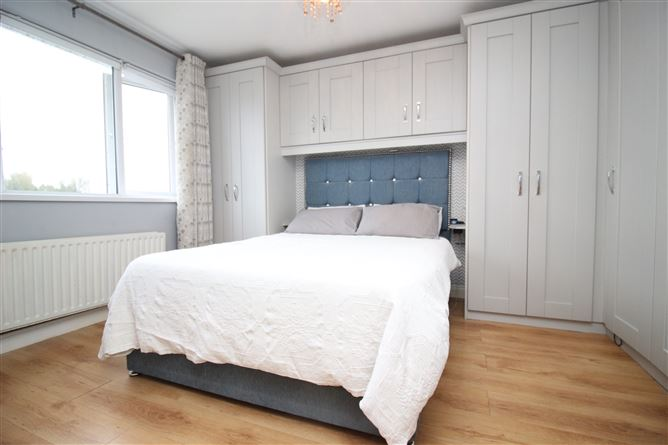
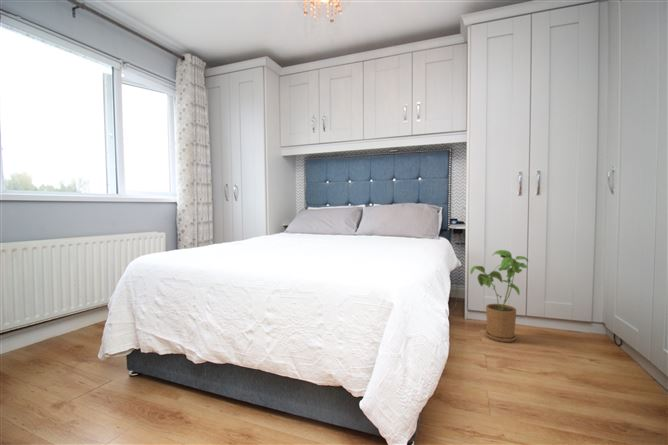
+ house plant (497, 294)
